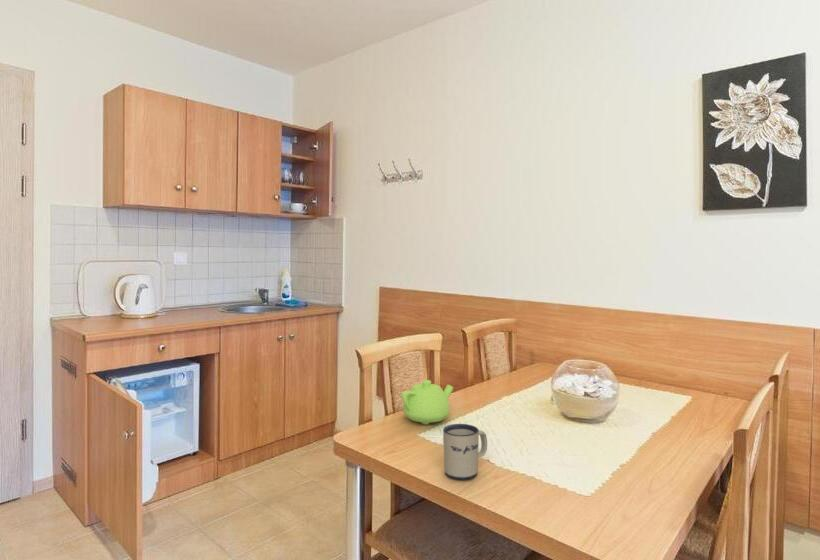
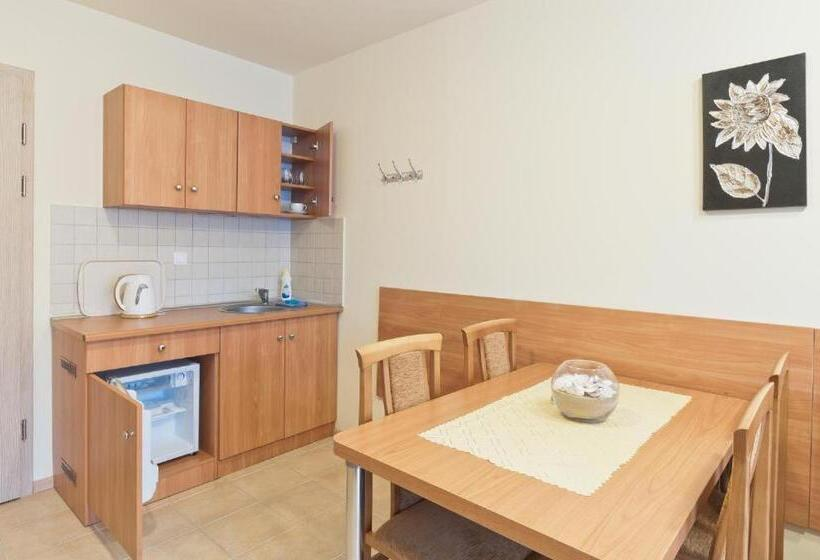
- teapot (428, 399)
- mug (466, 450)
